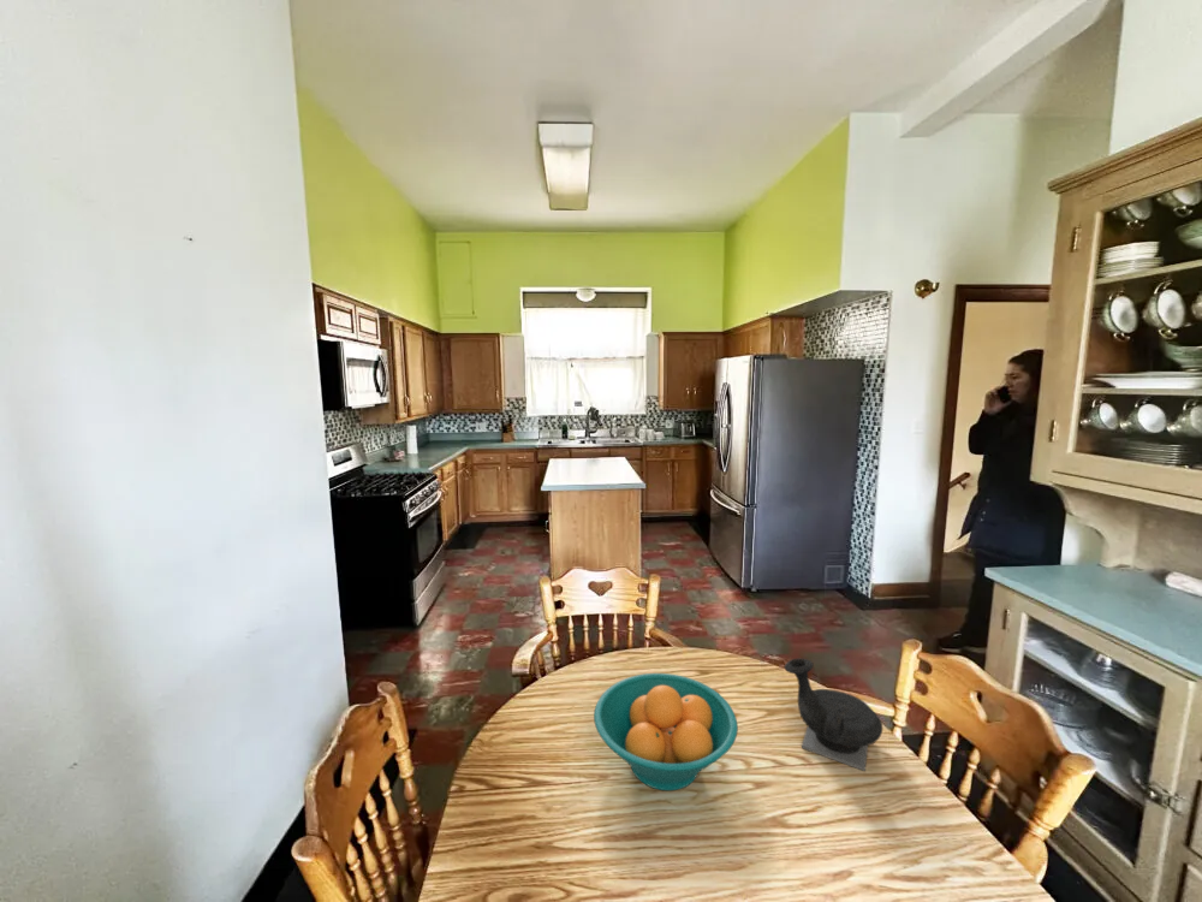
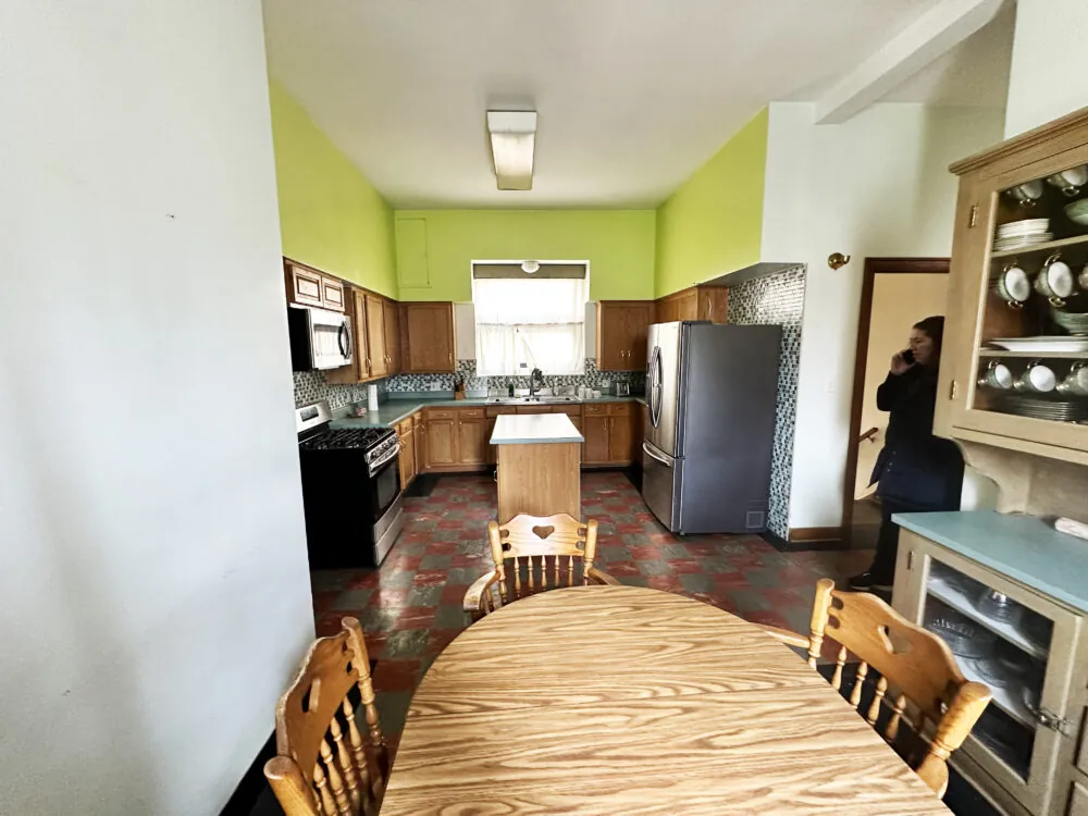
- fruit bowl (664, 728)
- teapot (829, 710)
